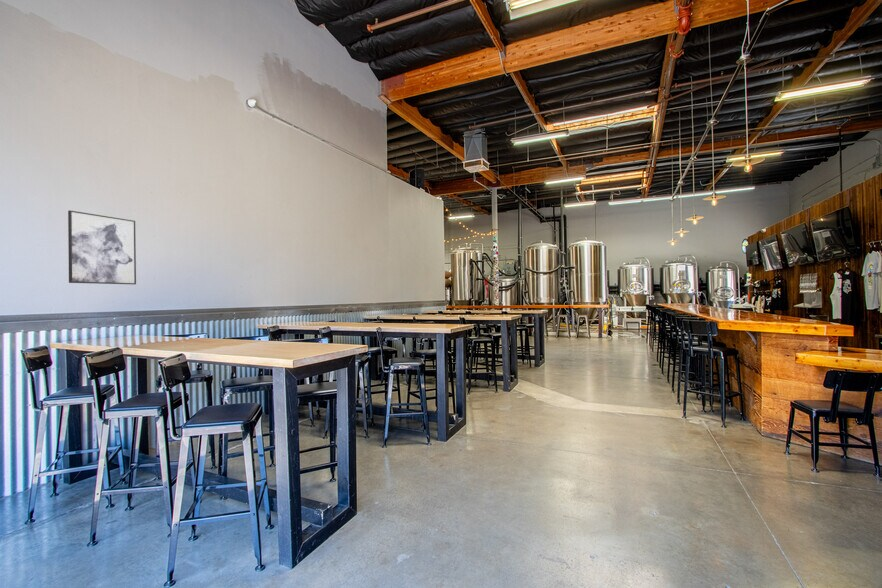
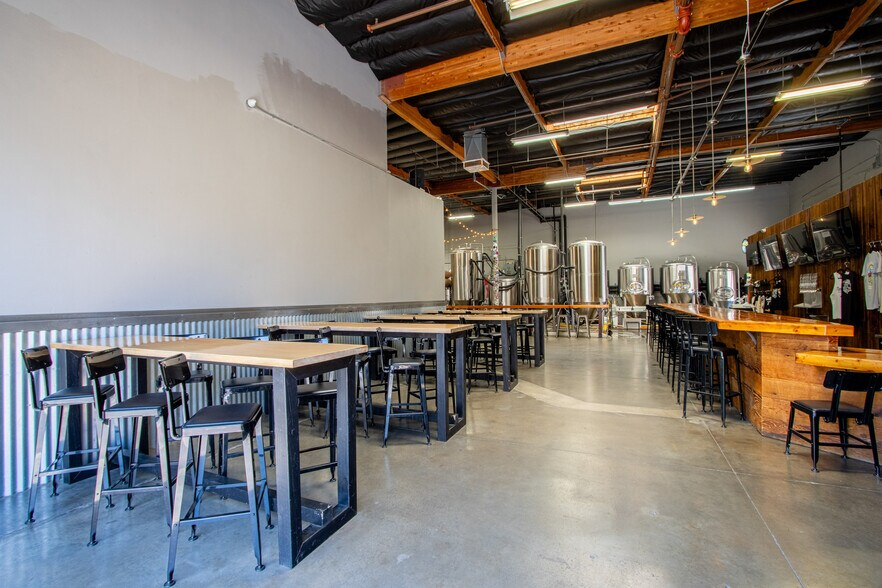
- wall art (104, 249)
